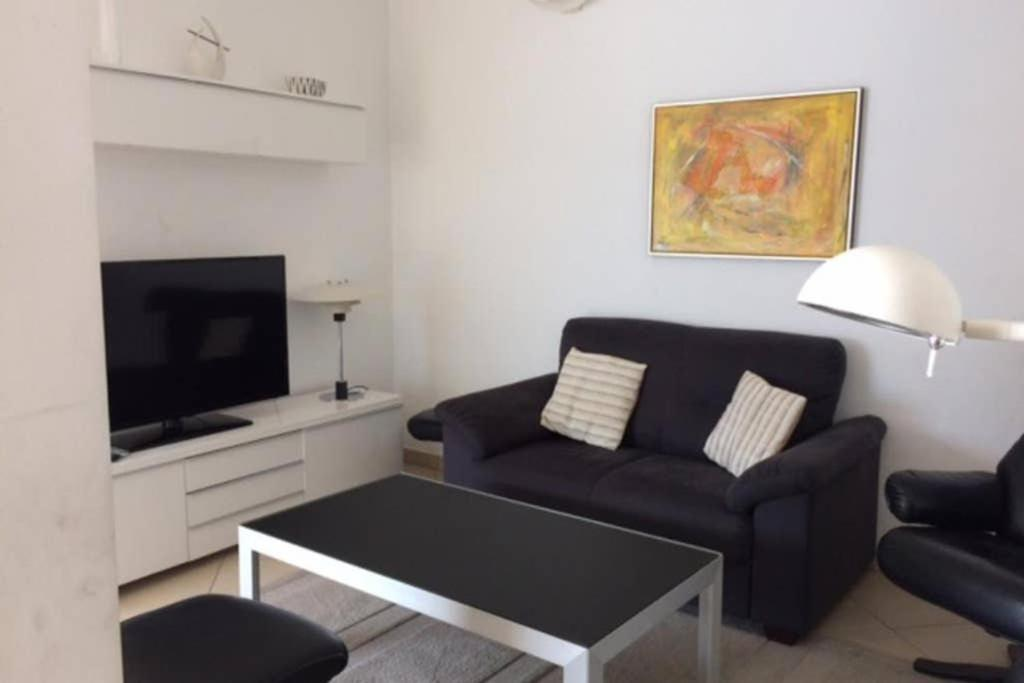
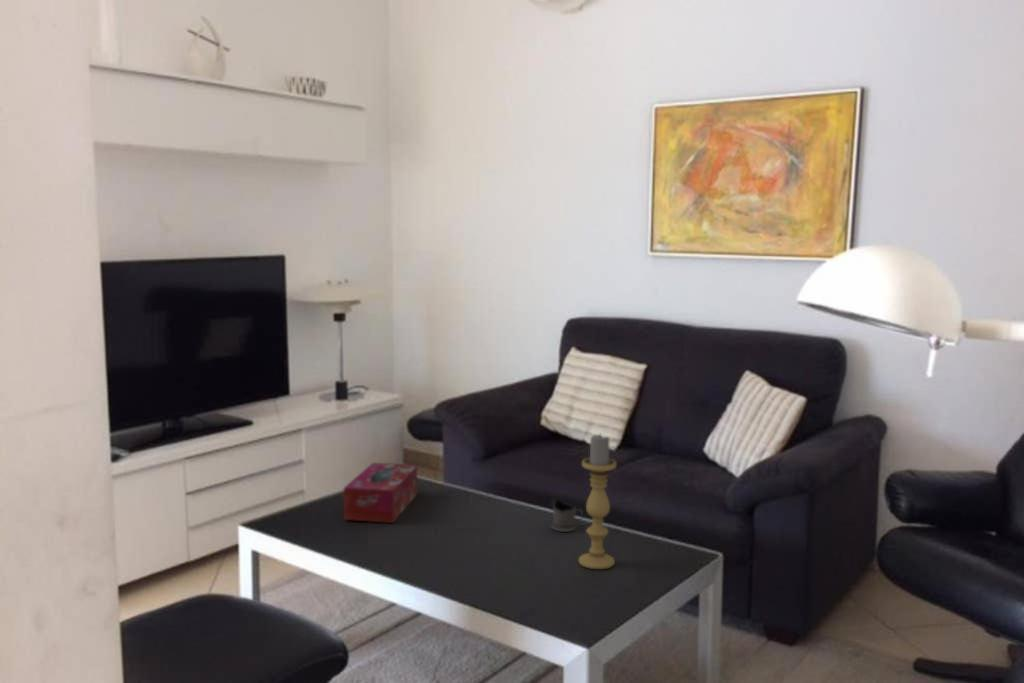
+ candle holder (598, 498)
+ tissue box (382, 491)
+ tea glass holder (567, 515)
